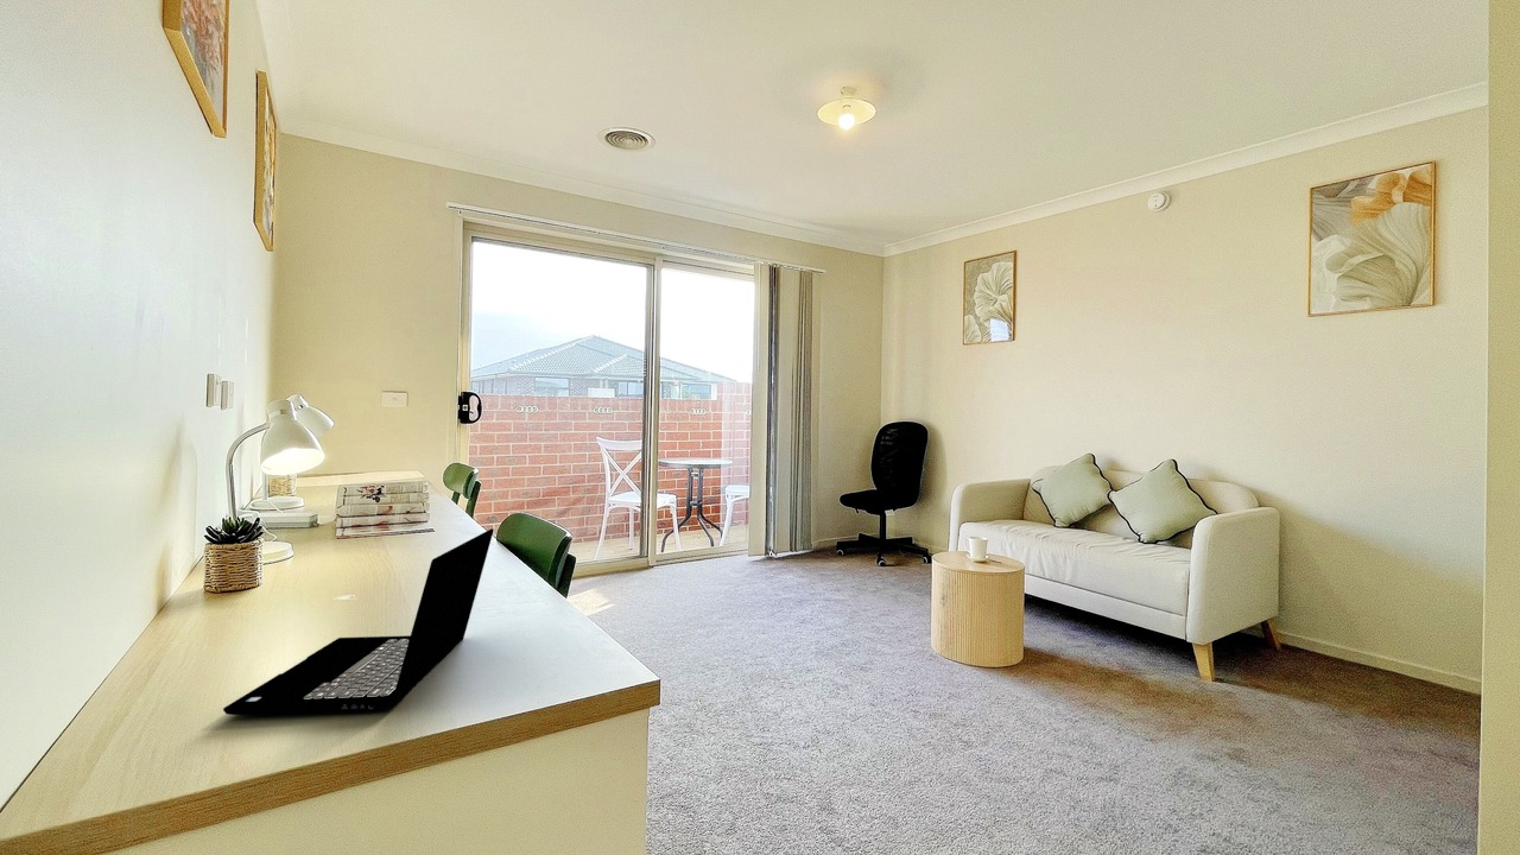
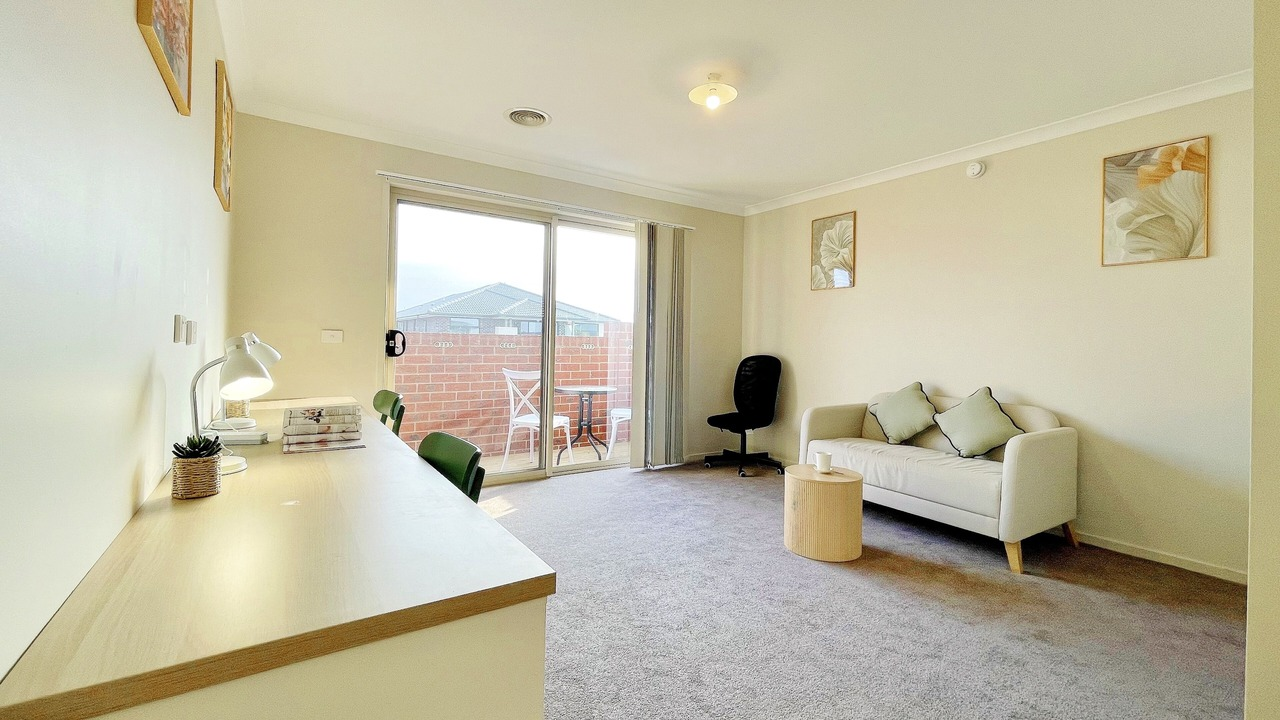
- laptop computer (380, 636)
